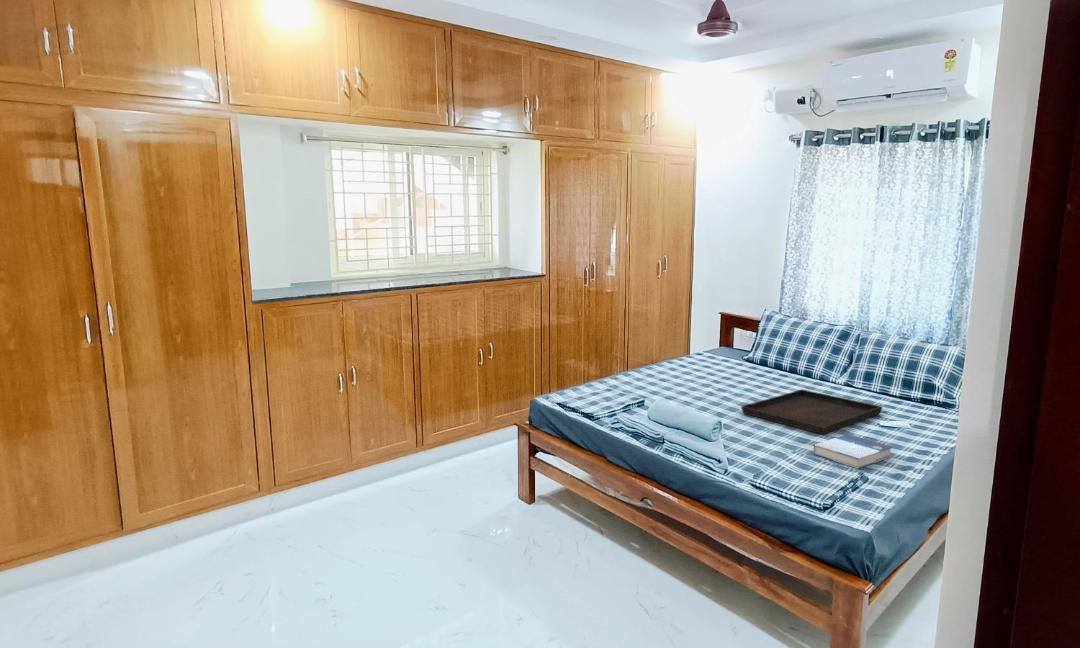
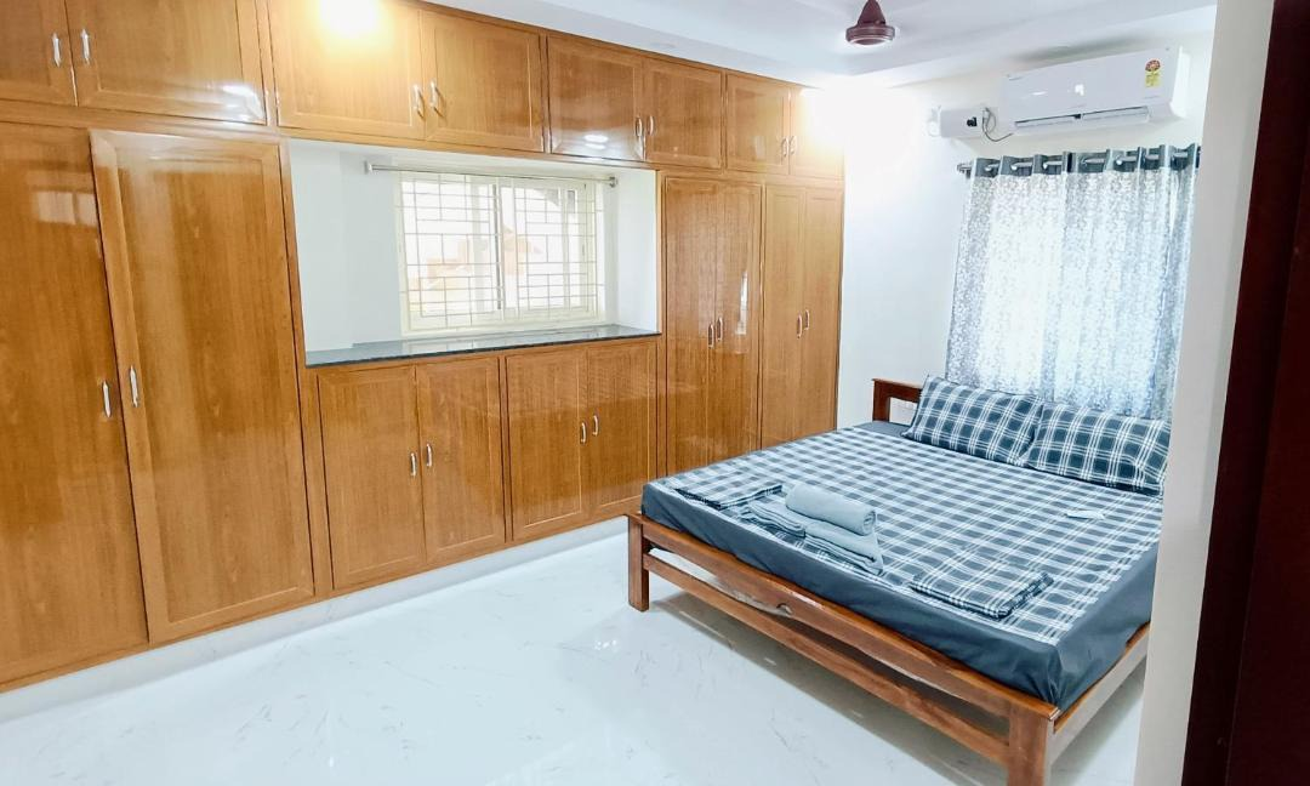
- book (852, 450)
- serving tray (811, 409)
